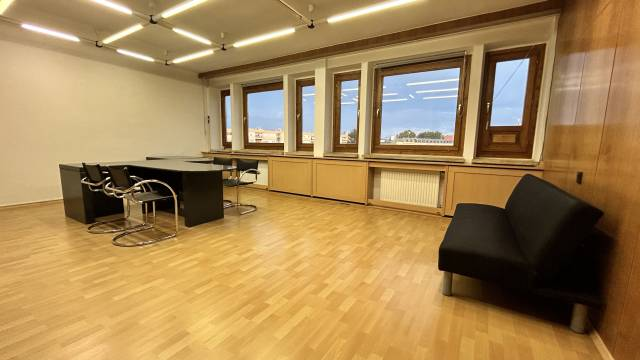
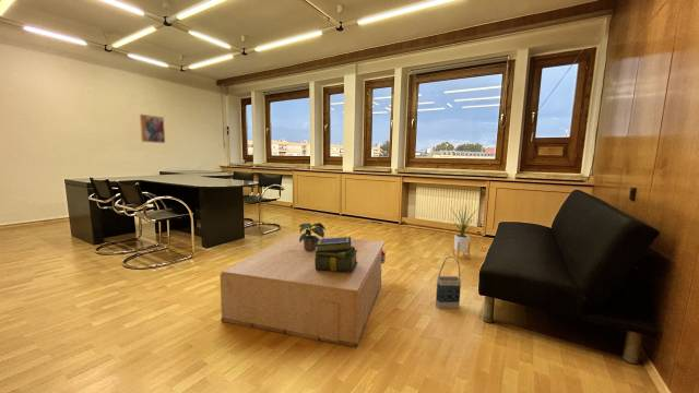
+ house plant (462, 229)
+ coffee table (317, 275)
+ stack of books (334, 252)
+ wall art (152, 129)
+ potted plant (310, 236)
+ bag (448, 281)
